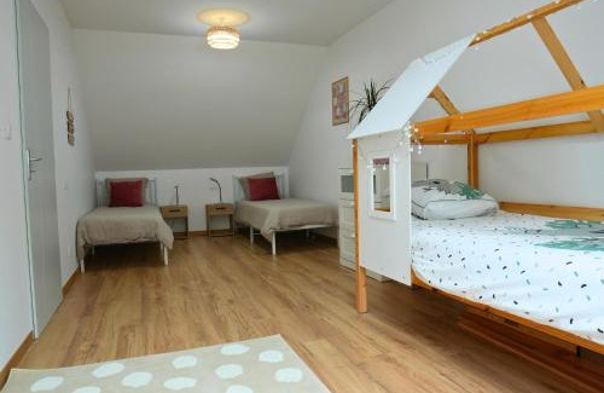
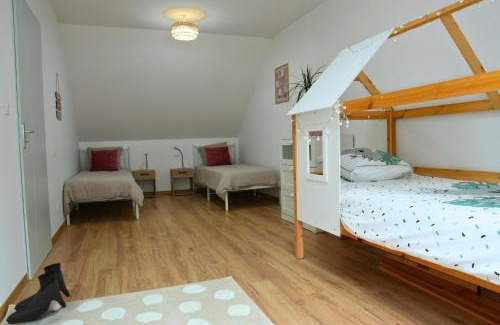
+ boots (38, 290)
